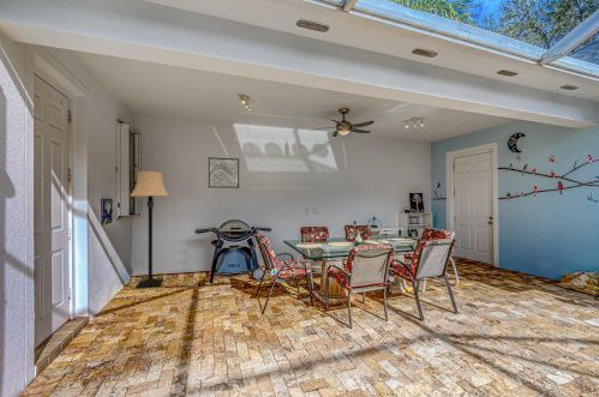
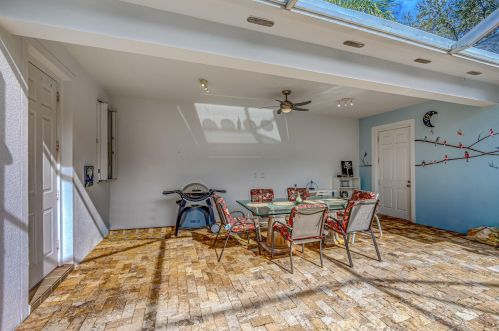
- wall art (223, 173)
- lamp (150, 228)
